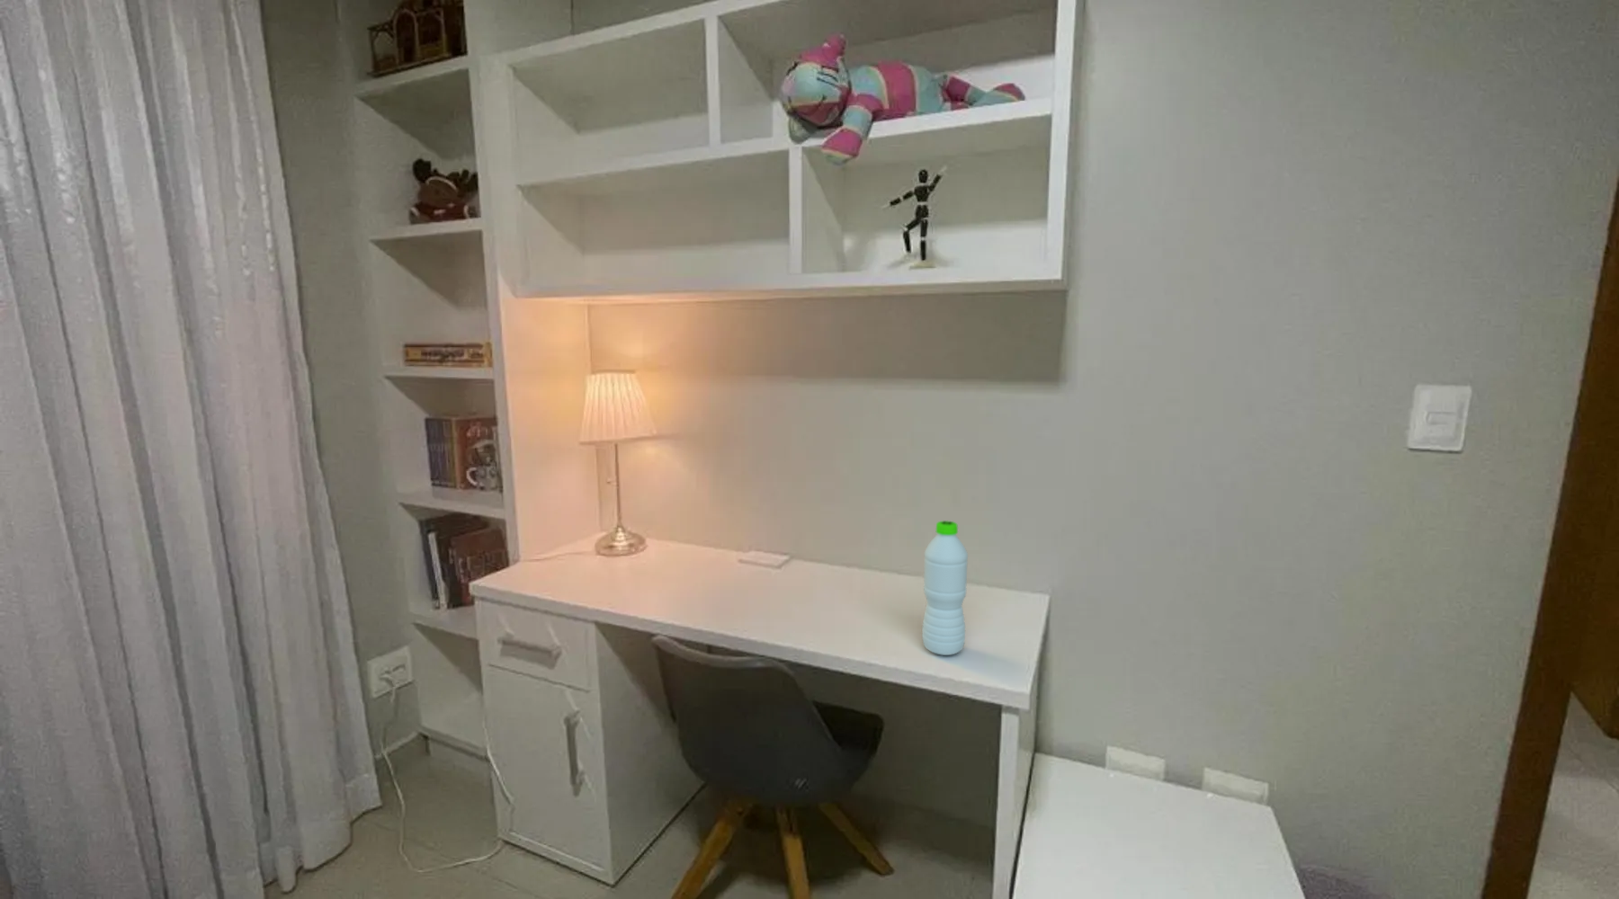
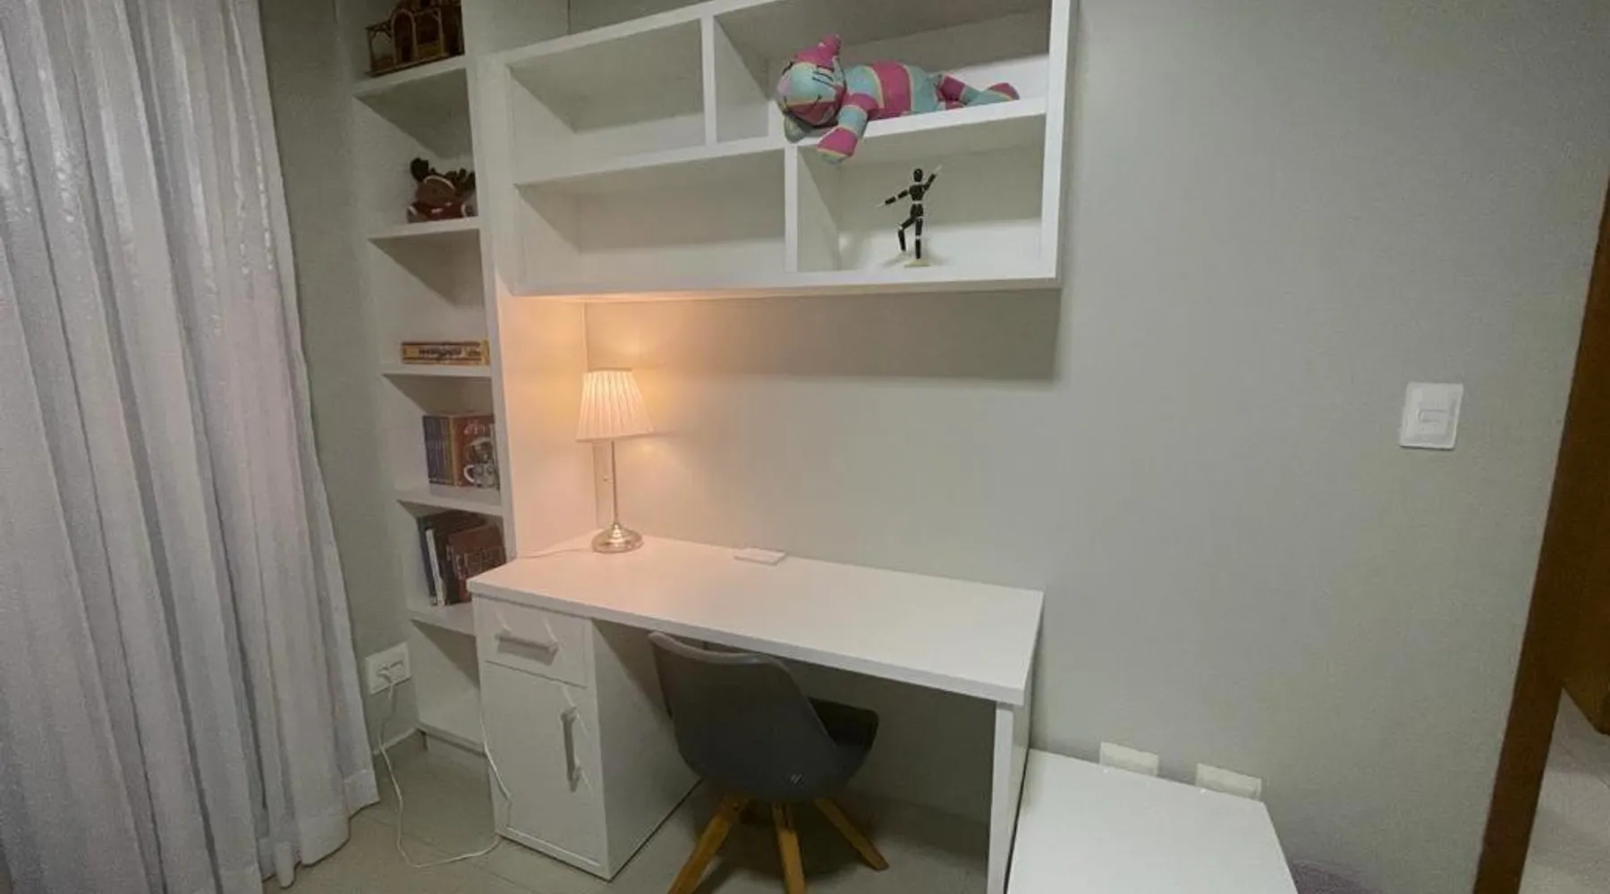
- water bottle (945, 587)
